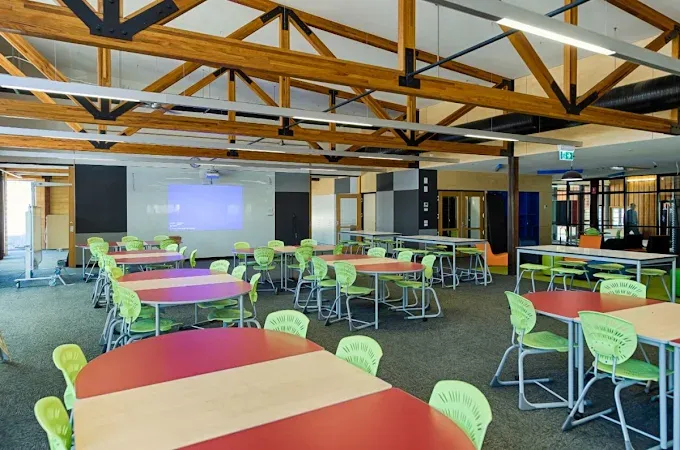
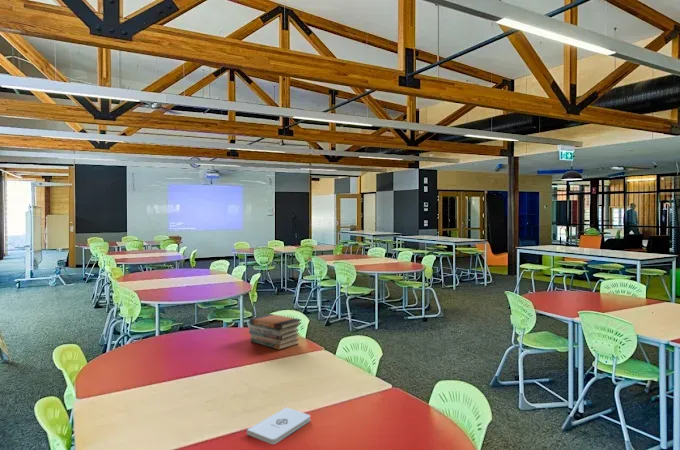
+ book stack (274, 330)
+ notepad (280, 424)
